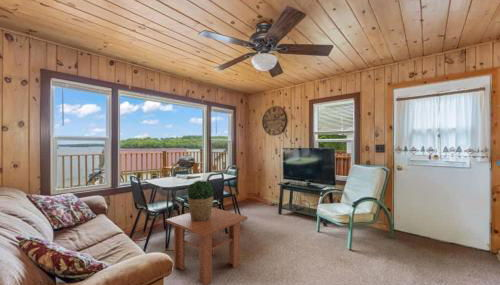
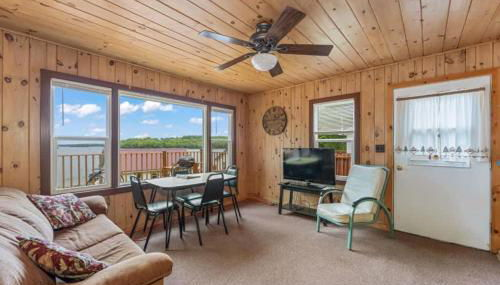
- potted plant (200, 199)
- coffee table (207, 242)
